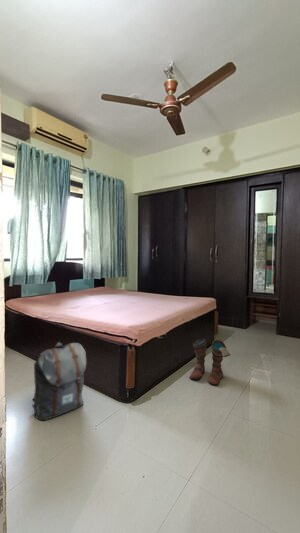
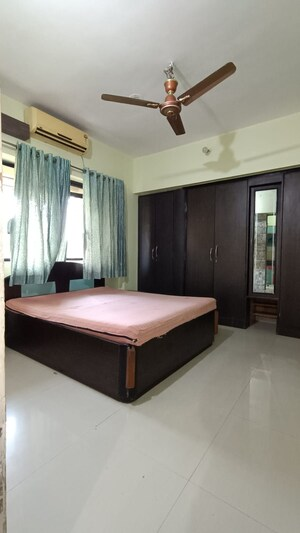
- backpack (59, 375)
- boots (212, 358)
